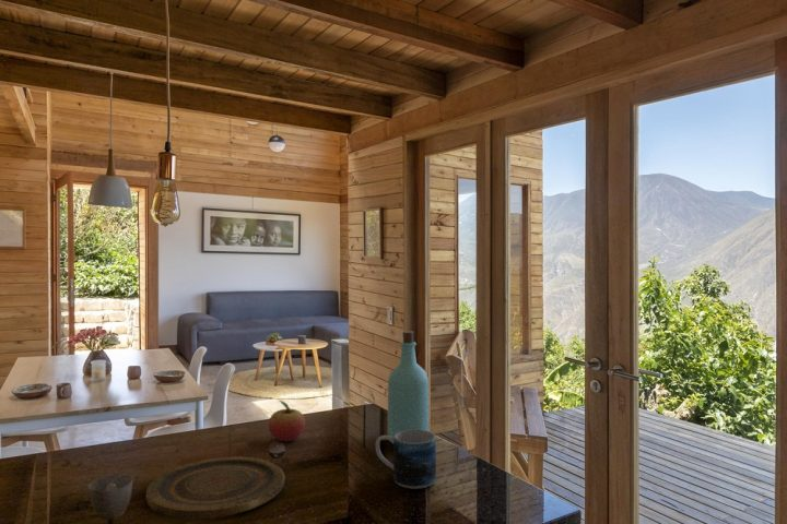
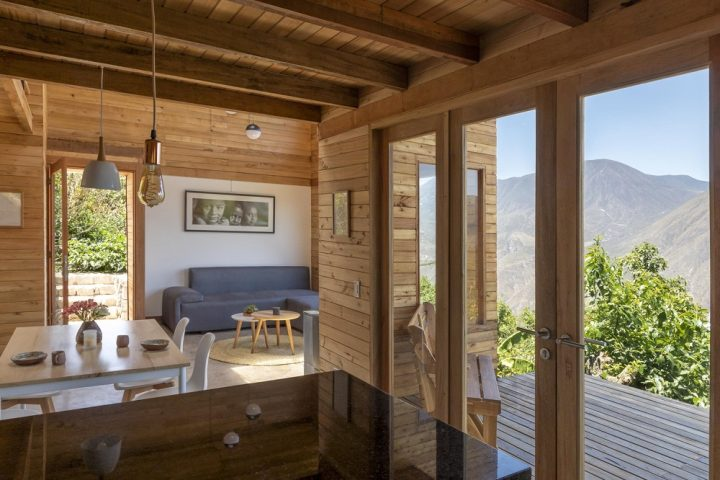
- plate (218, 484)
- bottle (408, 385)
- mug (404, 456)
- fruit (286, 420)
